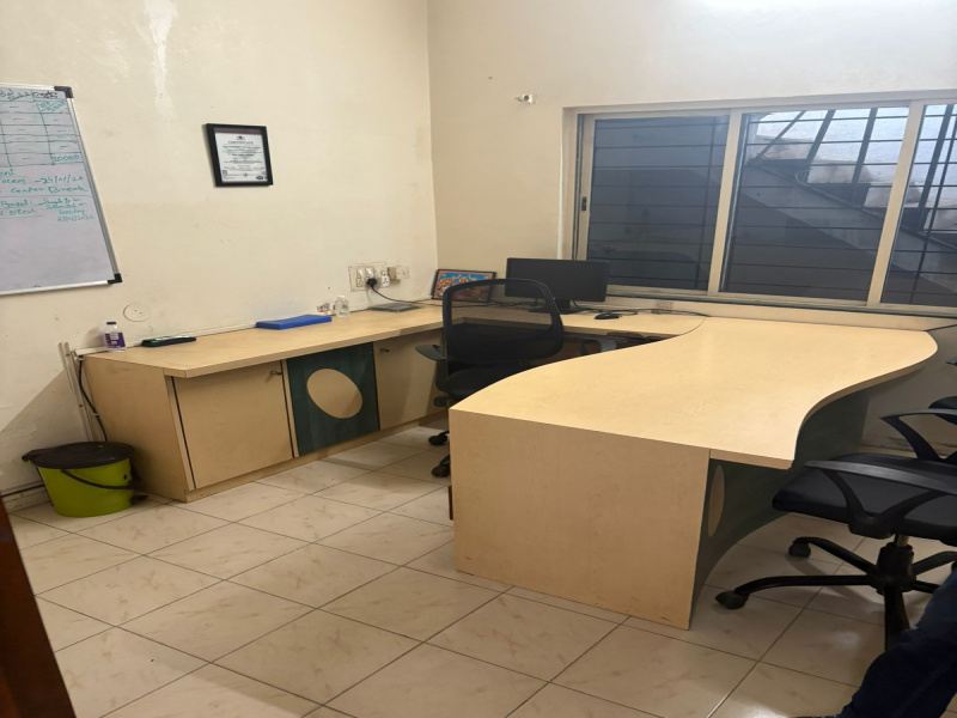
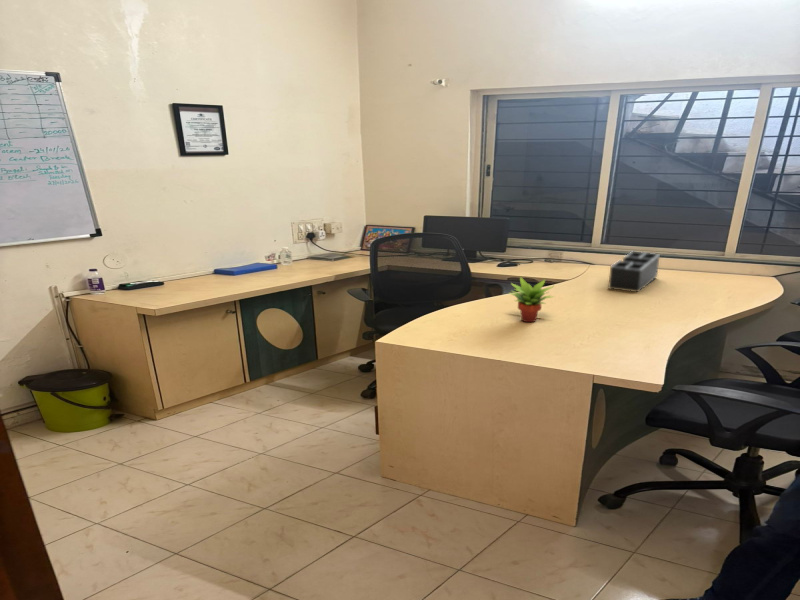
+ desk organizer (634, 271)
+ succulent plant (531, 300)
